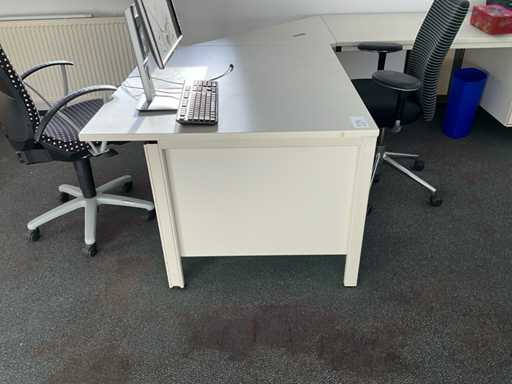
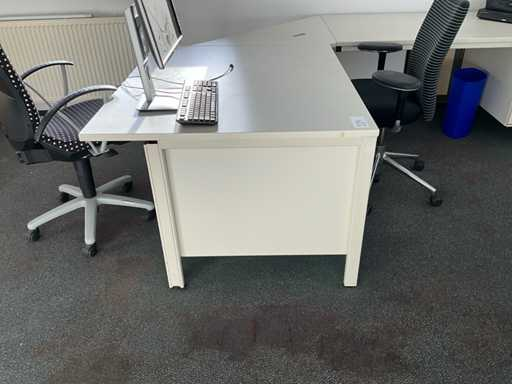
- tissue box (493, 19)
